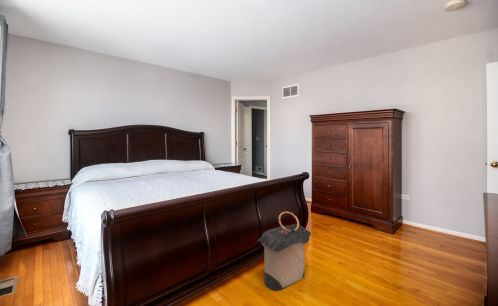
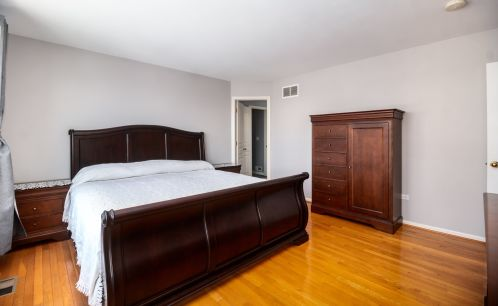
- laundry hamper (285, 247)
